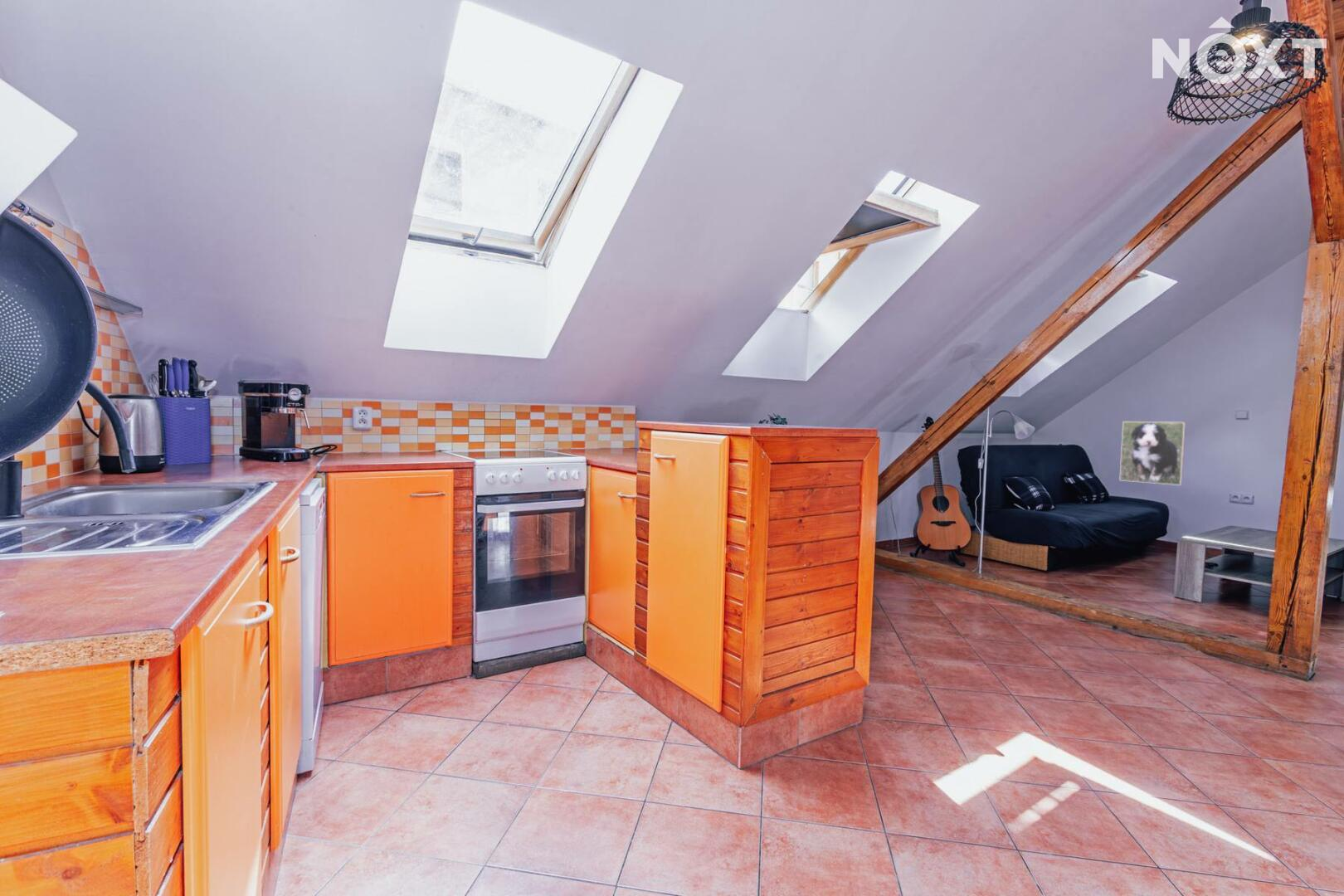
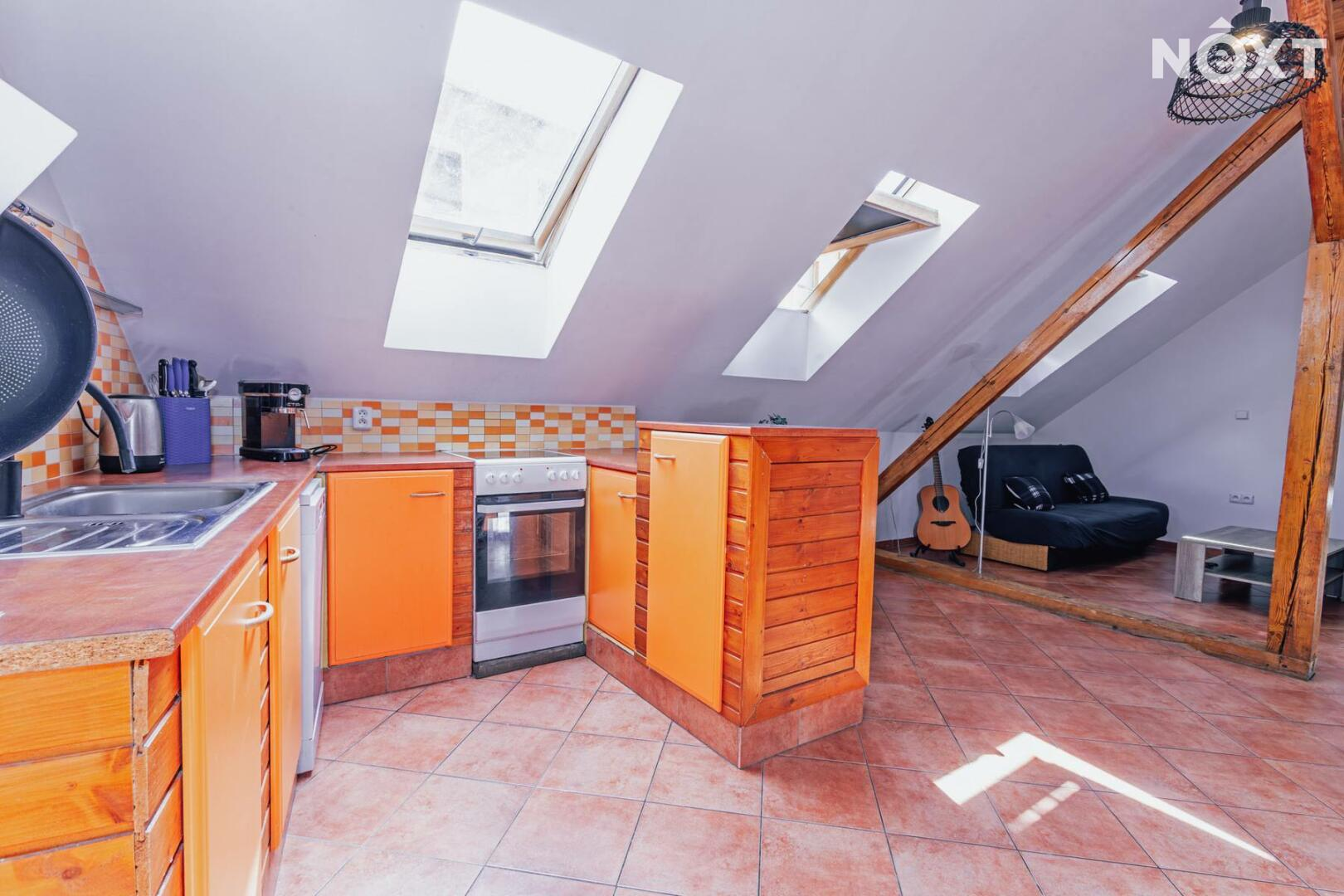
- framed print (1151, 452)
